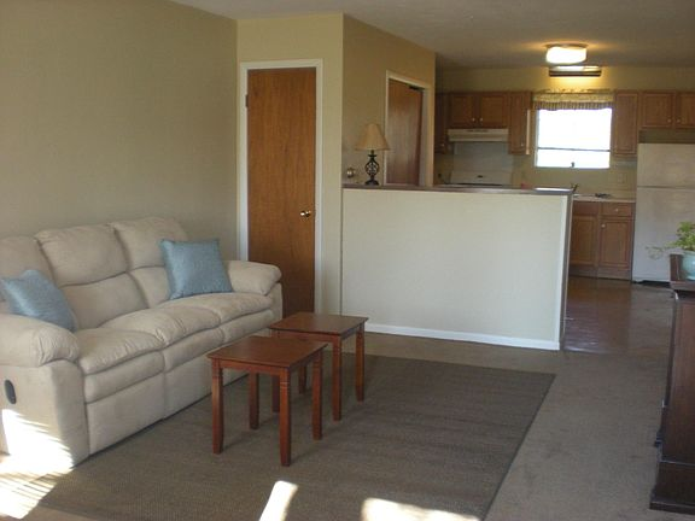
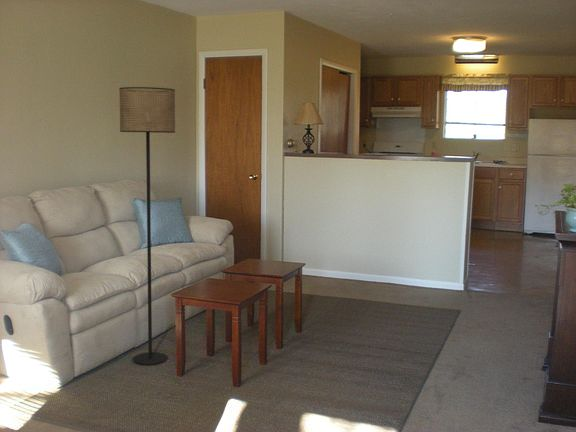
+ floor lamp (148, 227)
